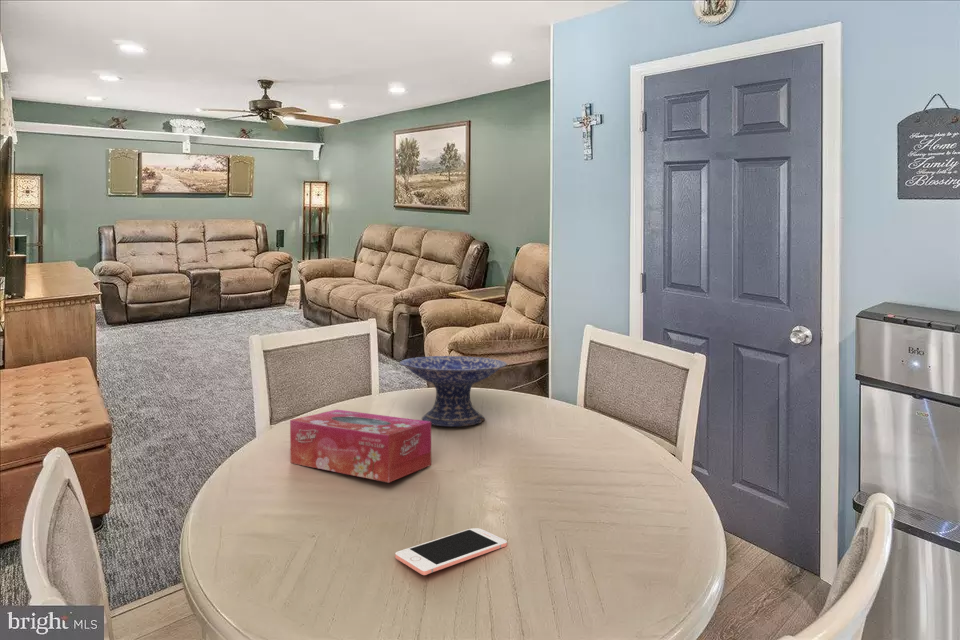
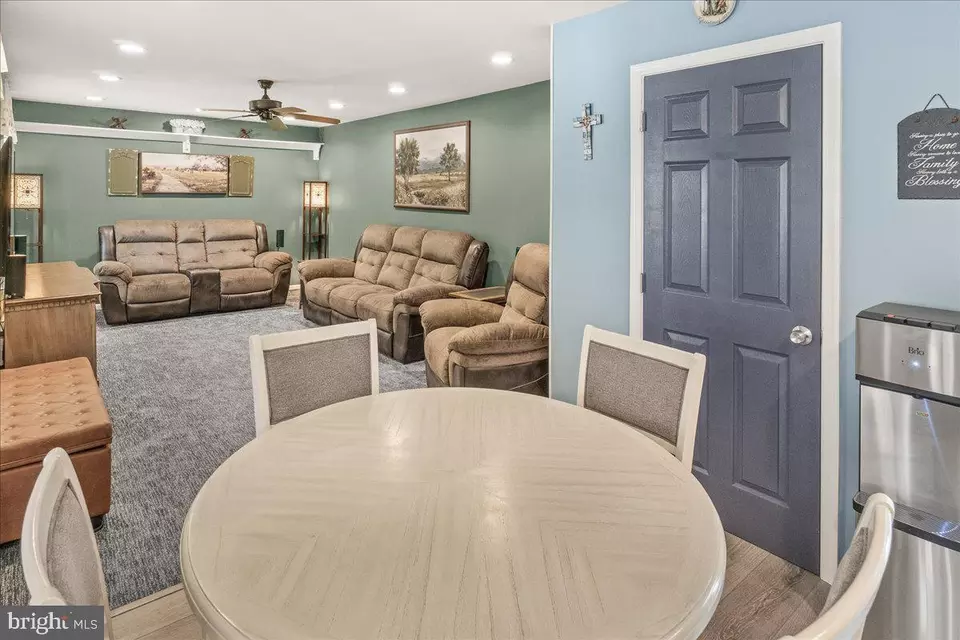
- decorative bowl (453, 390)
- tissue box (360, 442)
- cell phone (452, 549)
